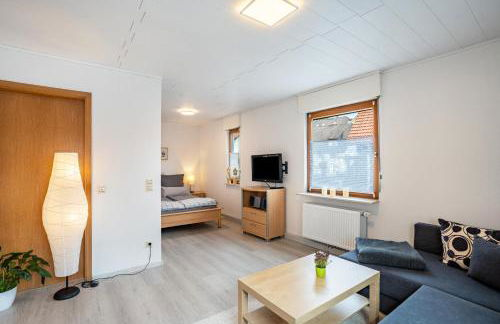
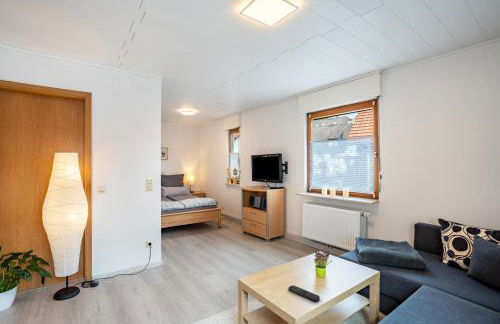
+ remote control (303, 292)
